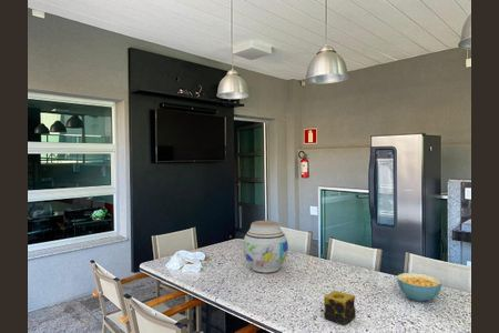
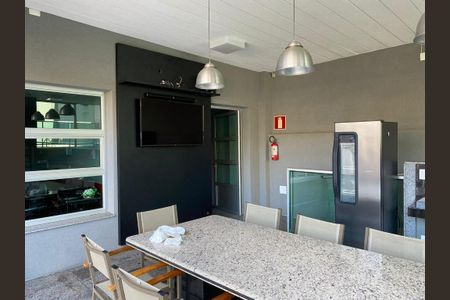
- vase (265, 245)
- candle (339, 306)
- cereal bowl (418, 289)
